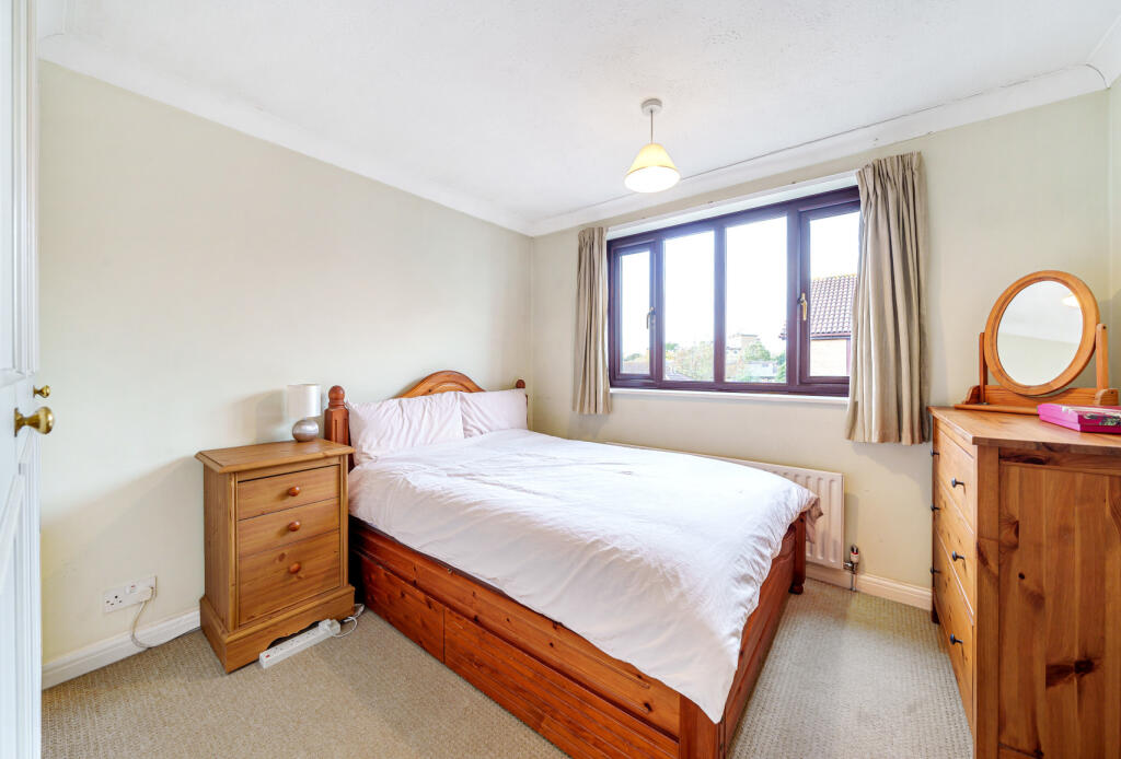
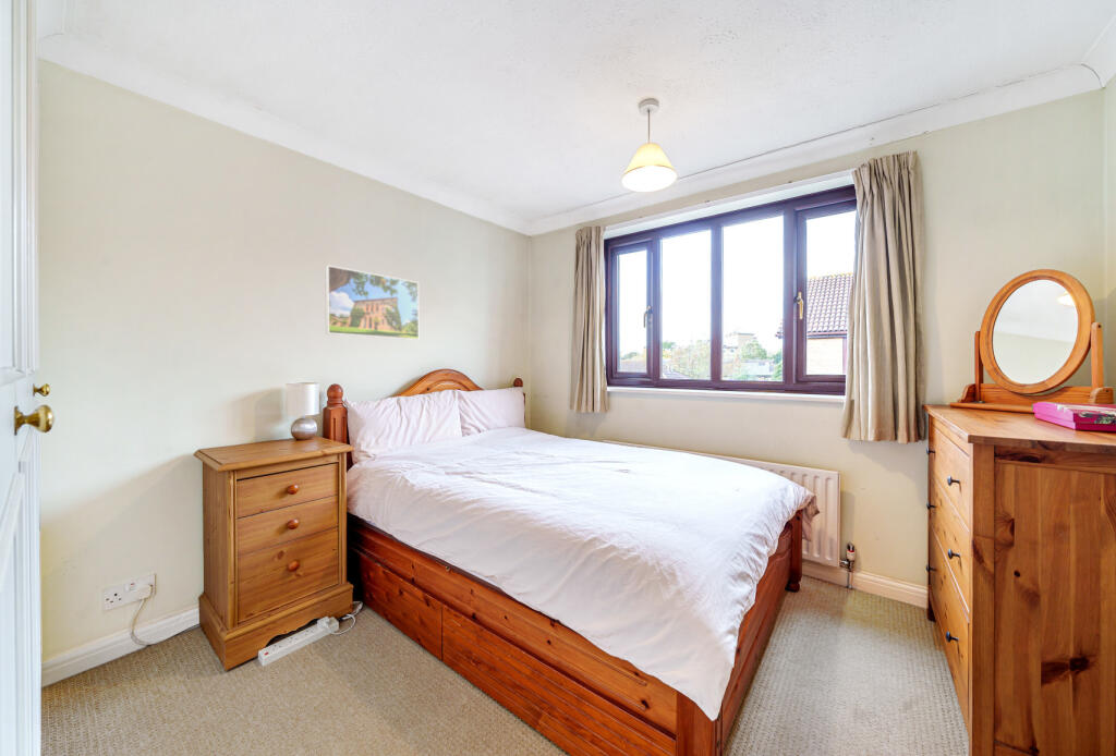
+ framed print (376, 305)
